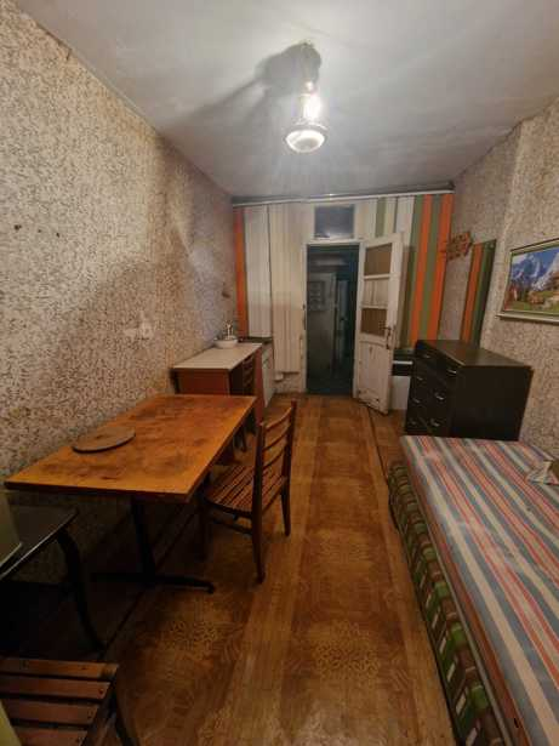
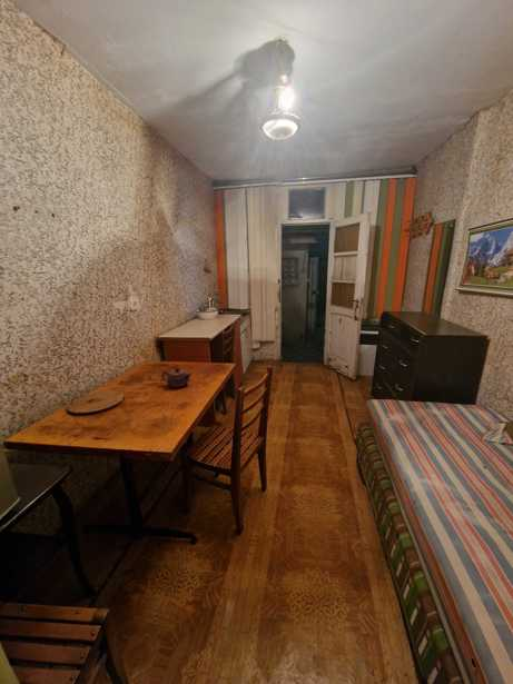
+ teapot (176, 376)
